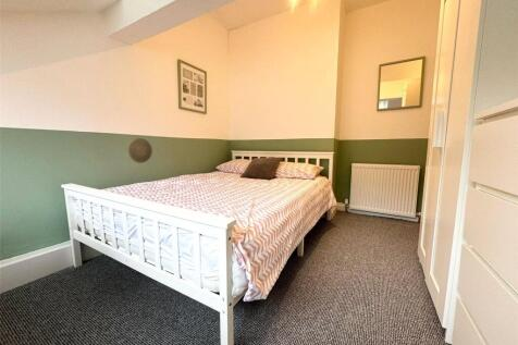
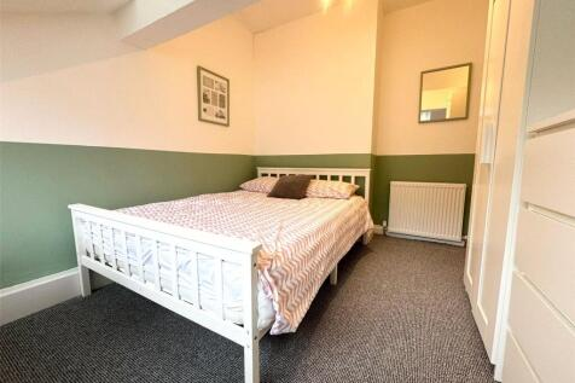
- decorative plate (140, 150)
